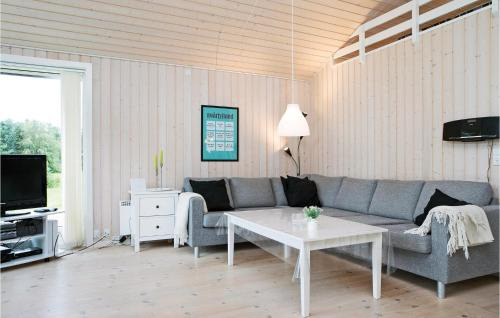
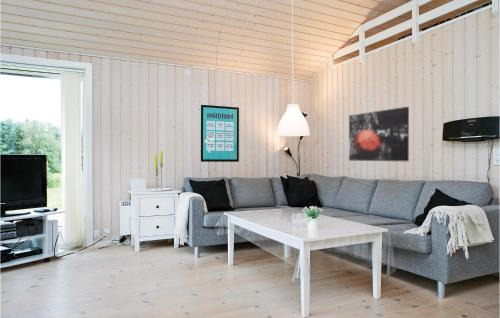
+ wall art (376, 136)
